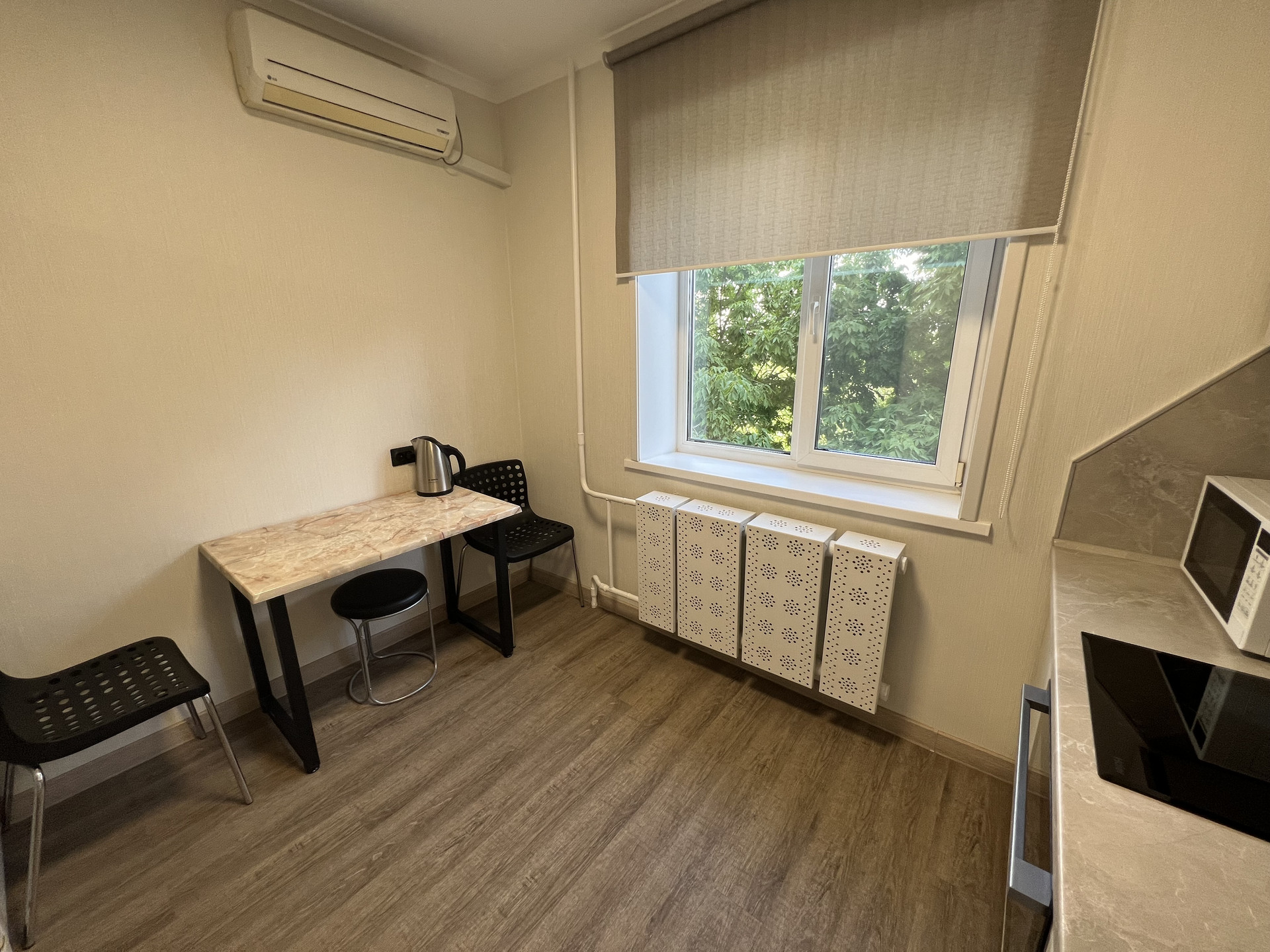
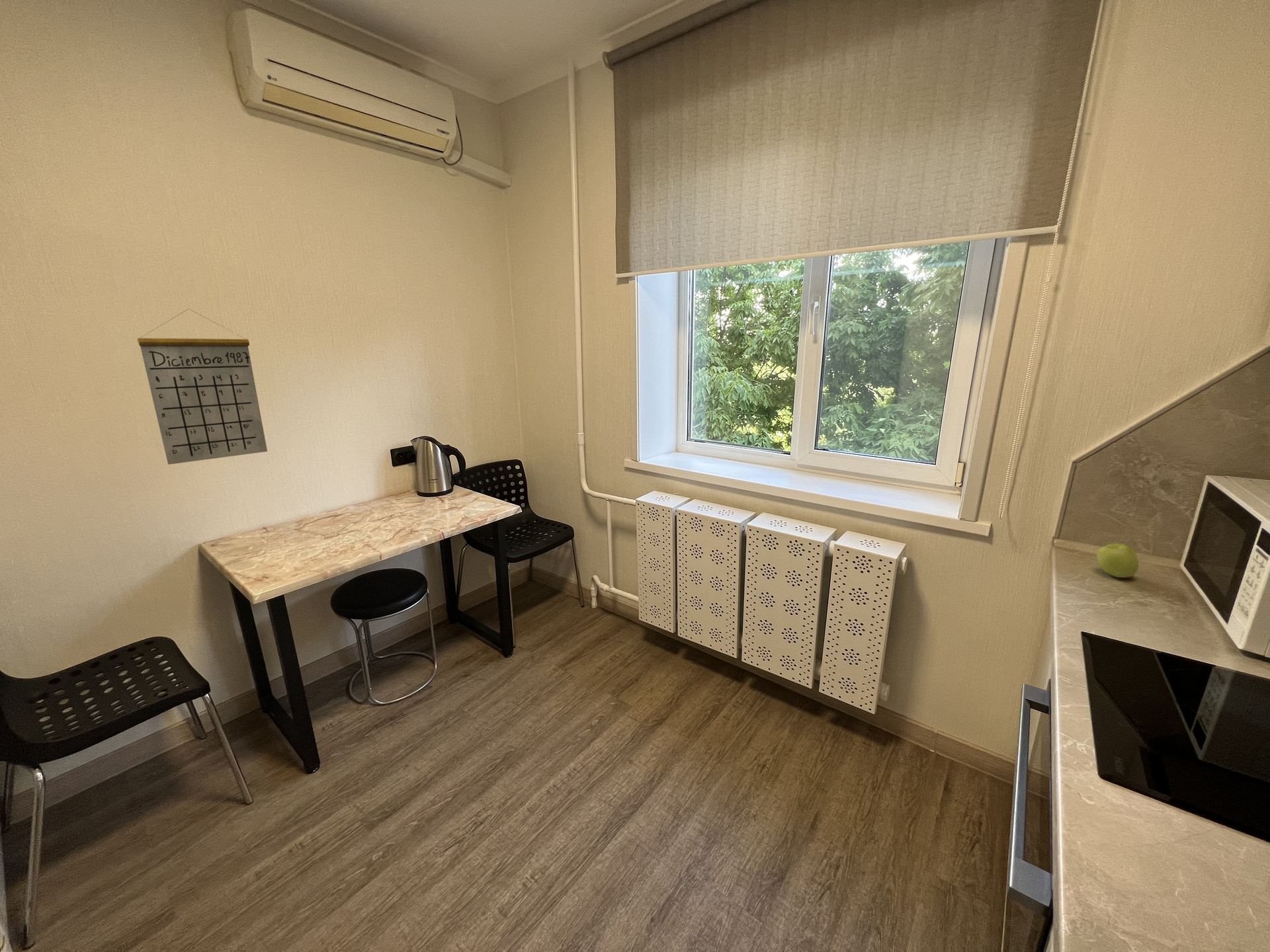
+ calendar (206, 385)
+ apple (1117, 560)
